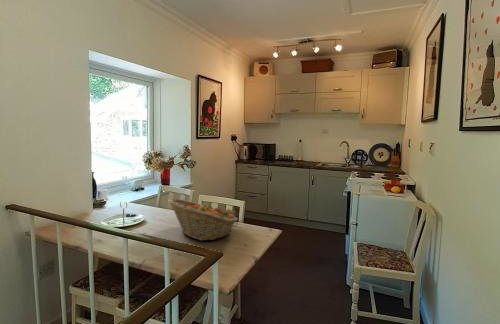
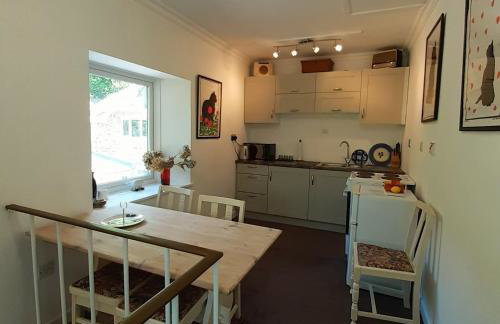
- fruit basket (202, 215)
